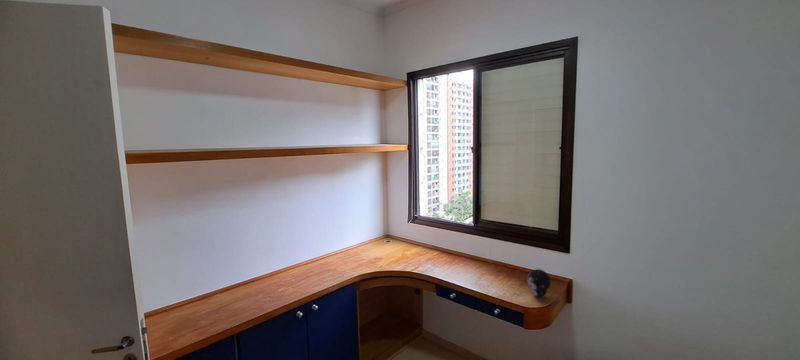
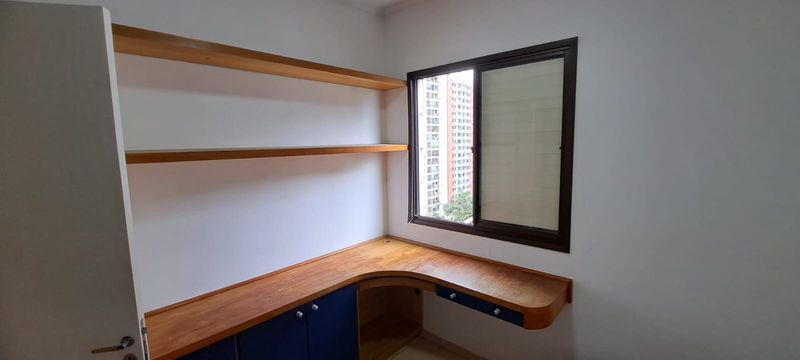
- decorative orb (538, 283)
